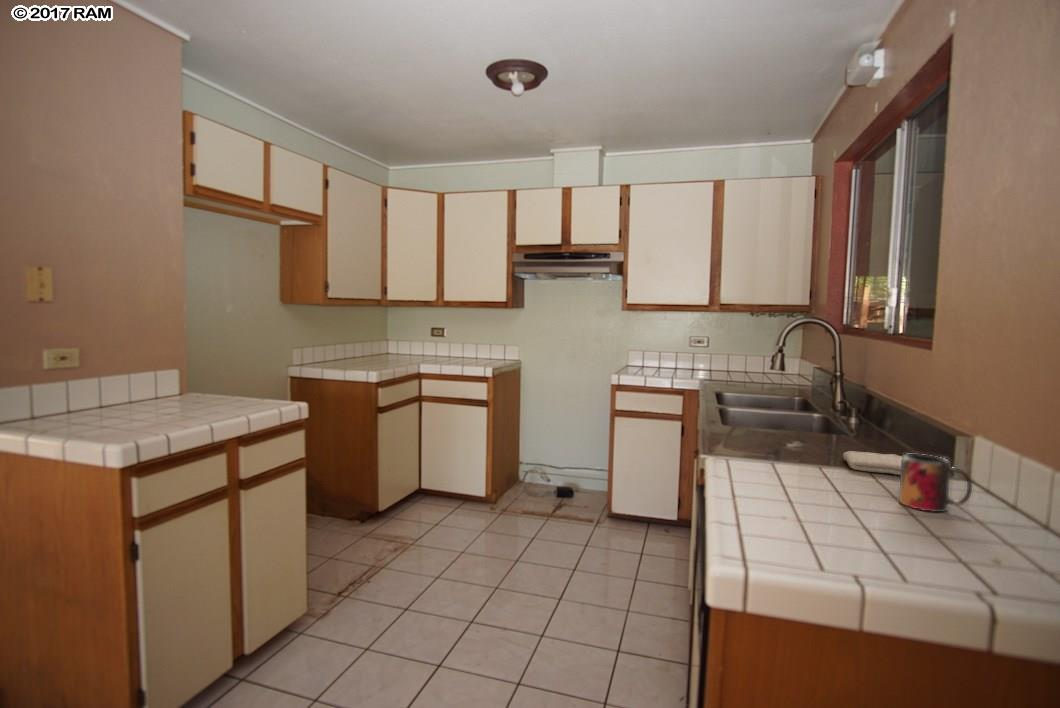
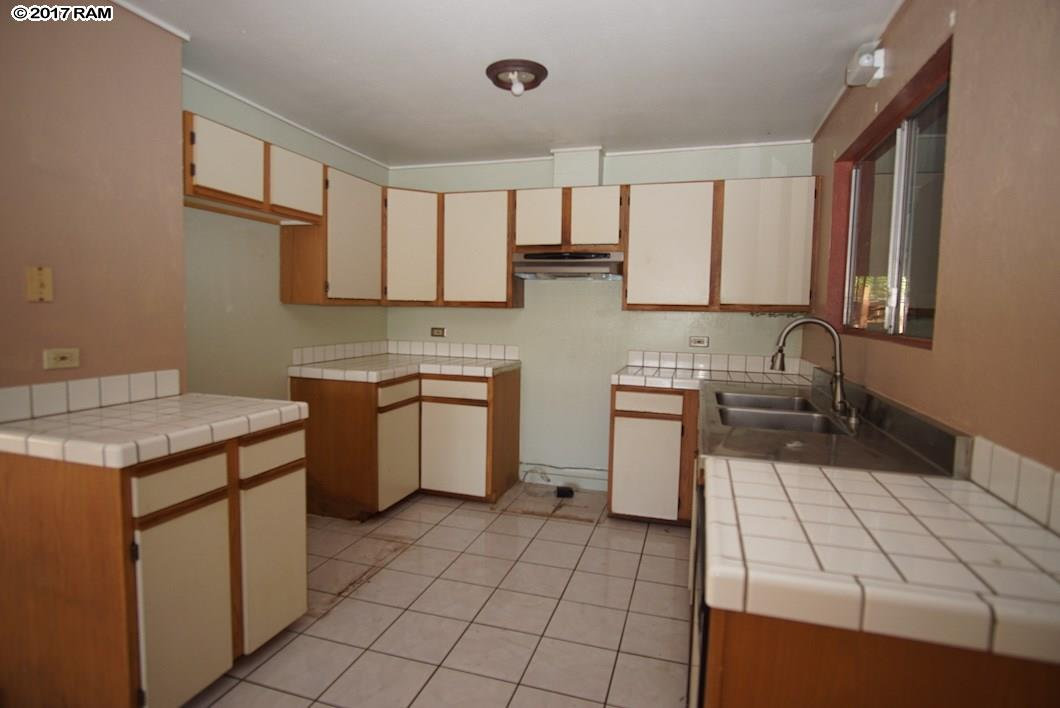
- mug (935, 483)
- washcloth (885, 463)
